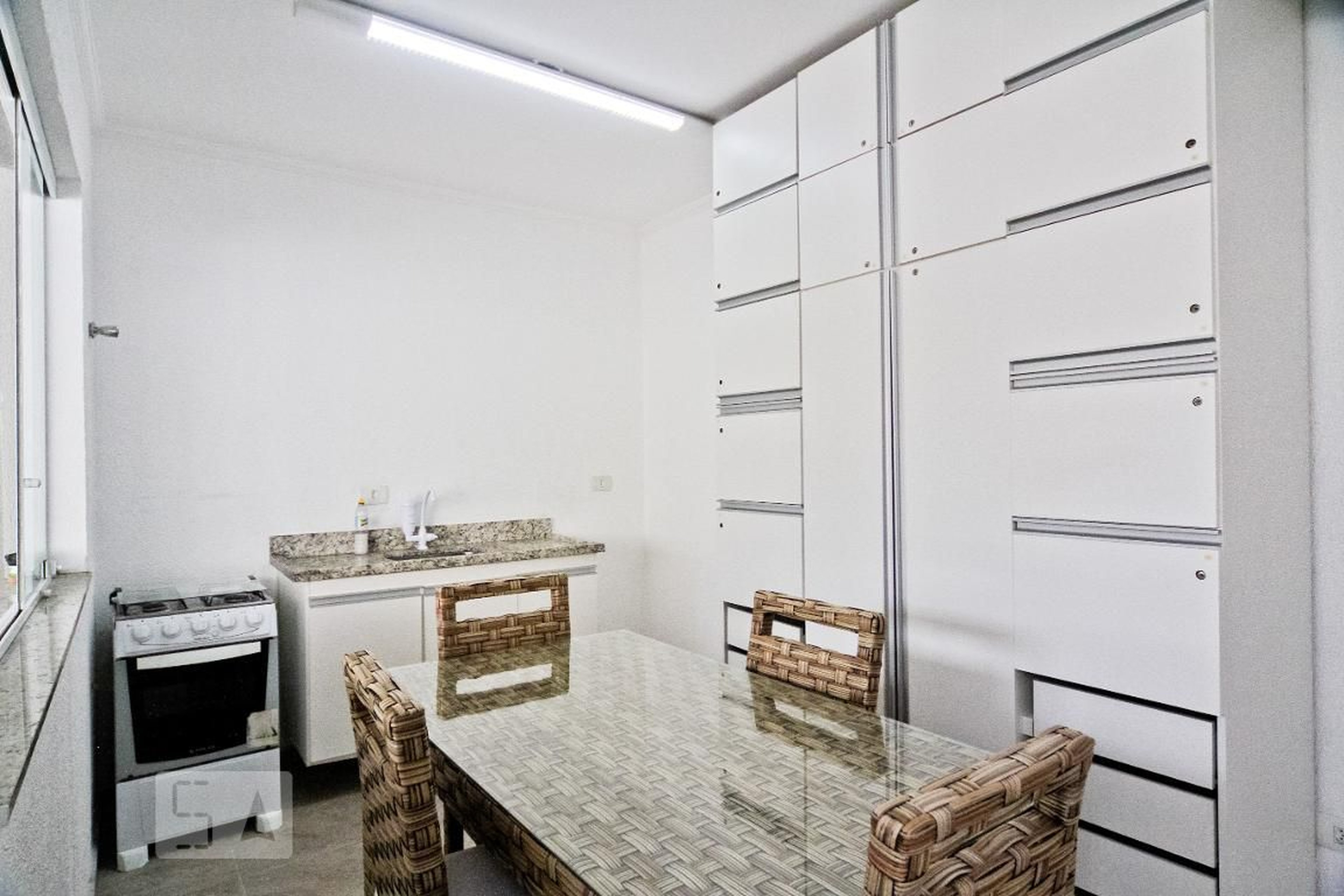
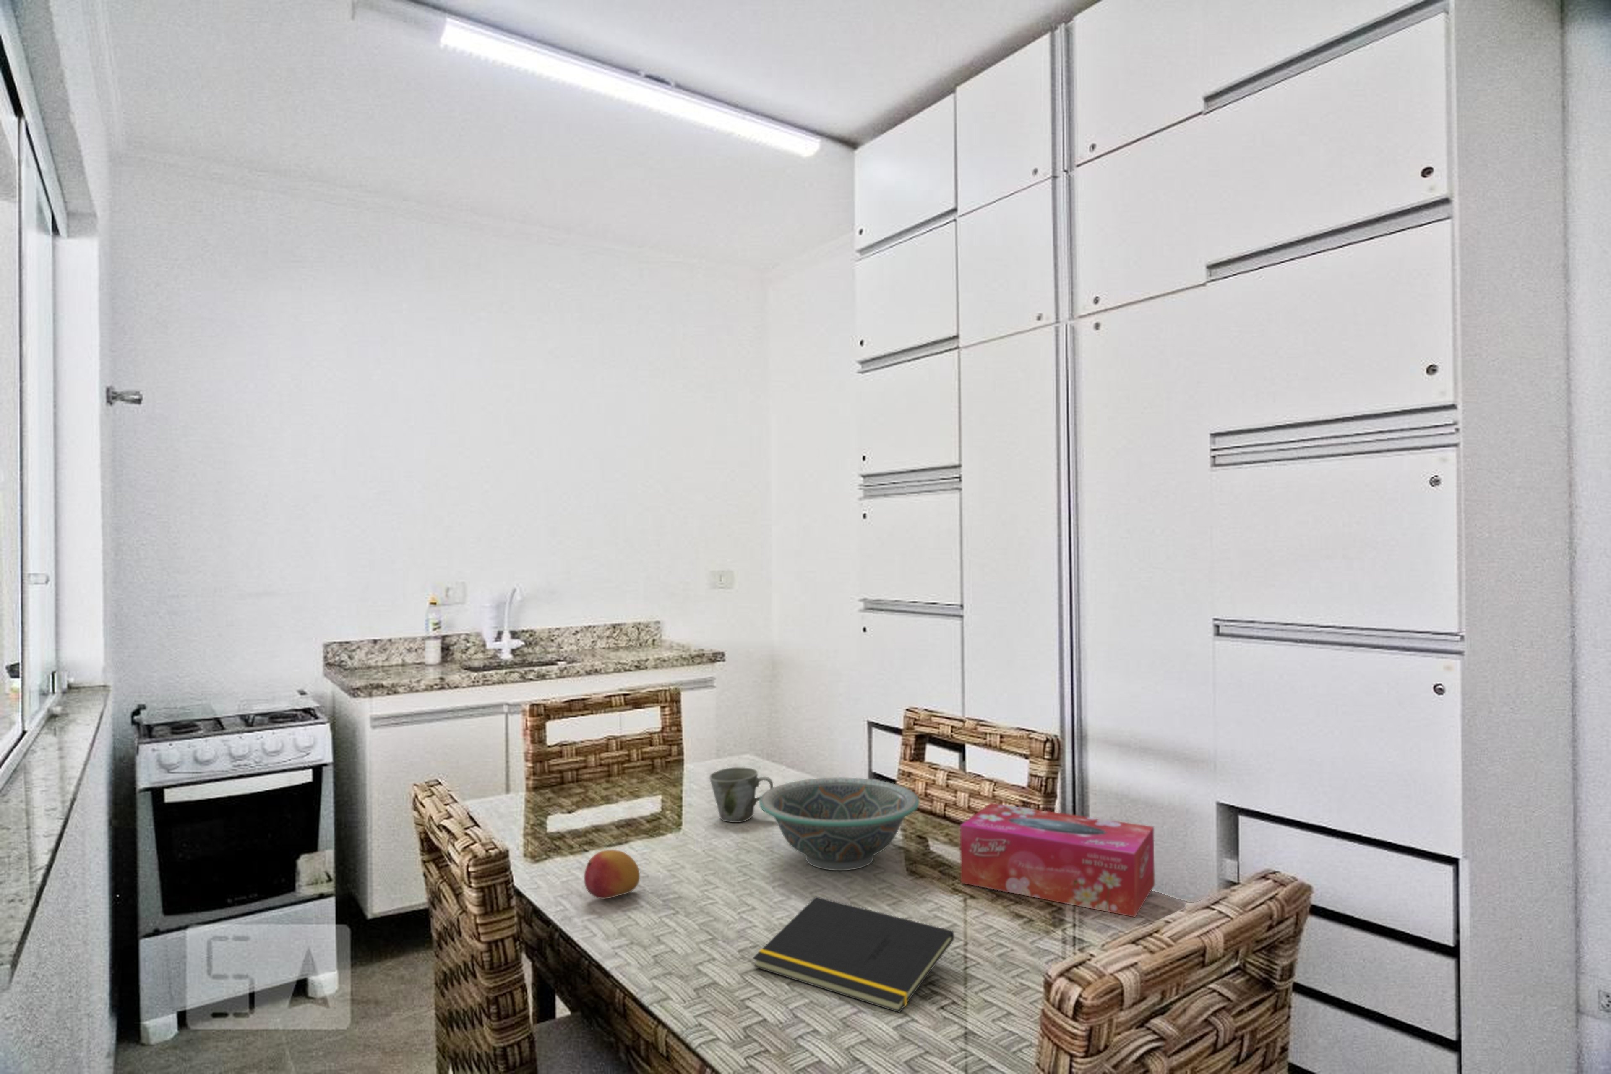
+ mug (738, 795)
+ notepad (853, 948)
+ decorative bowl (839, 828)
+ tissue box (1056, 855)
+ fruit (613, 874)
